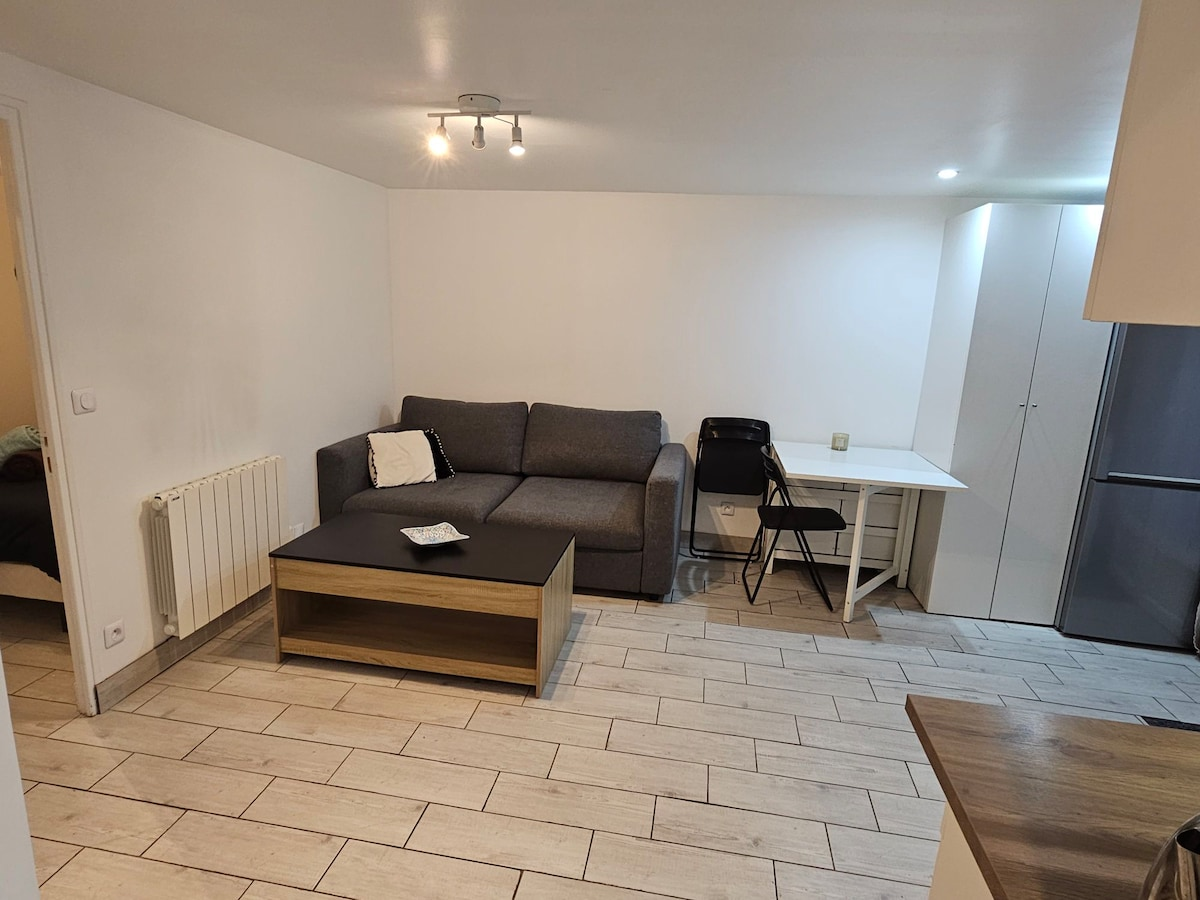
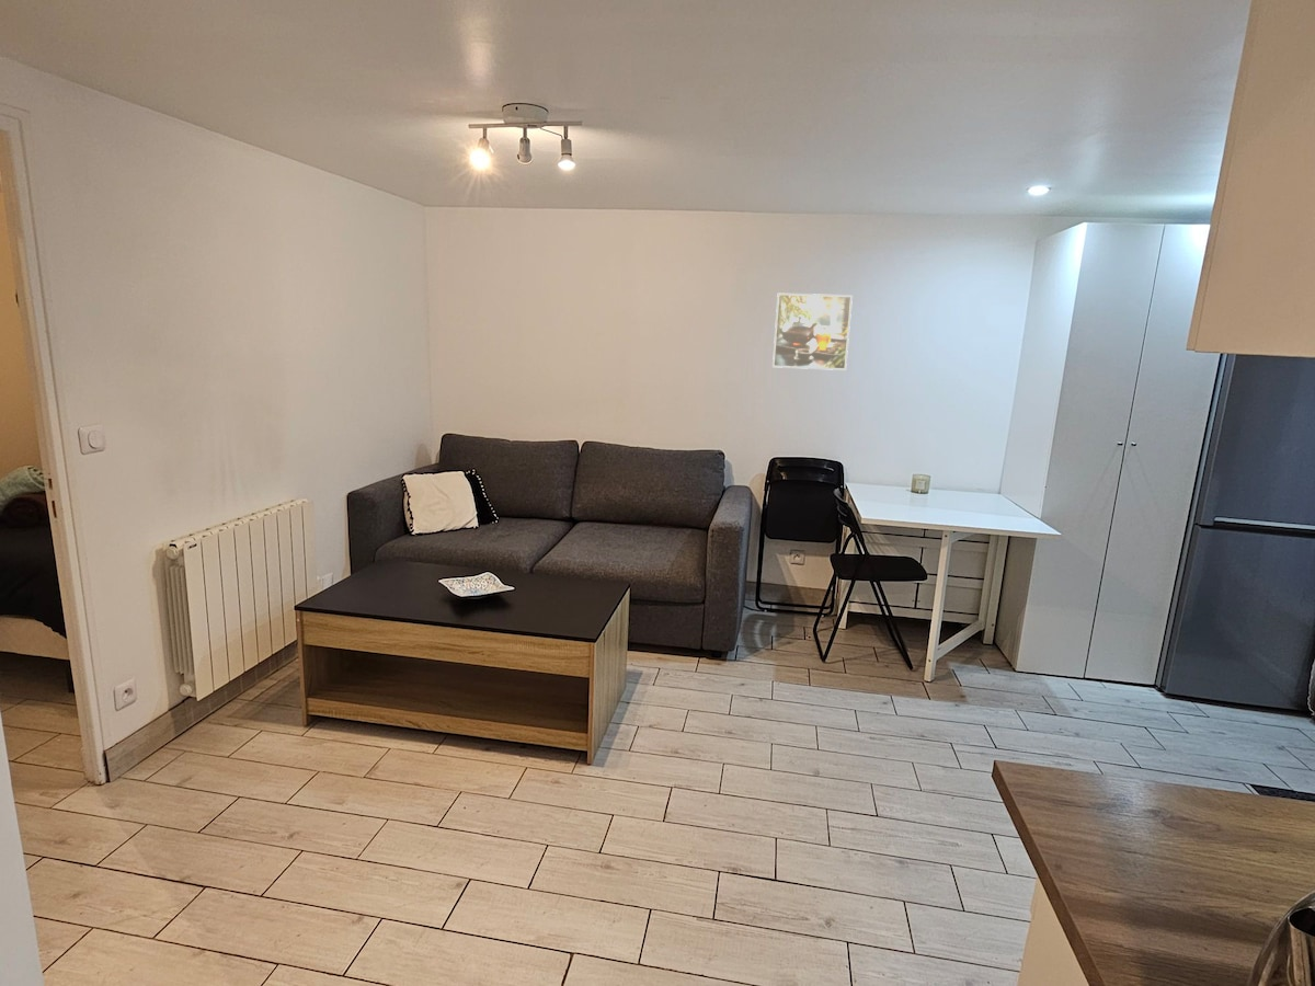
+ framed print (811, 331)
